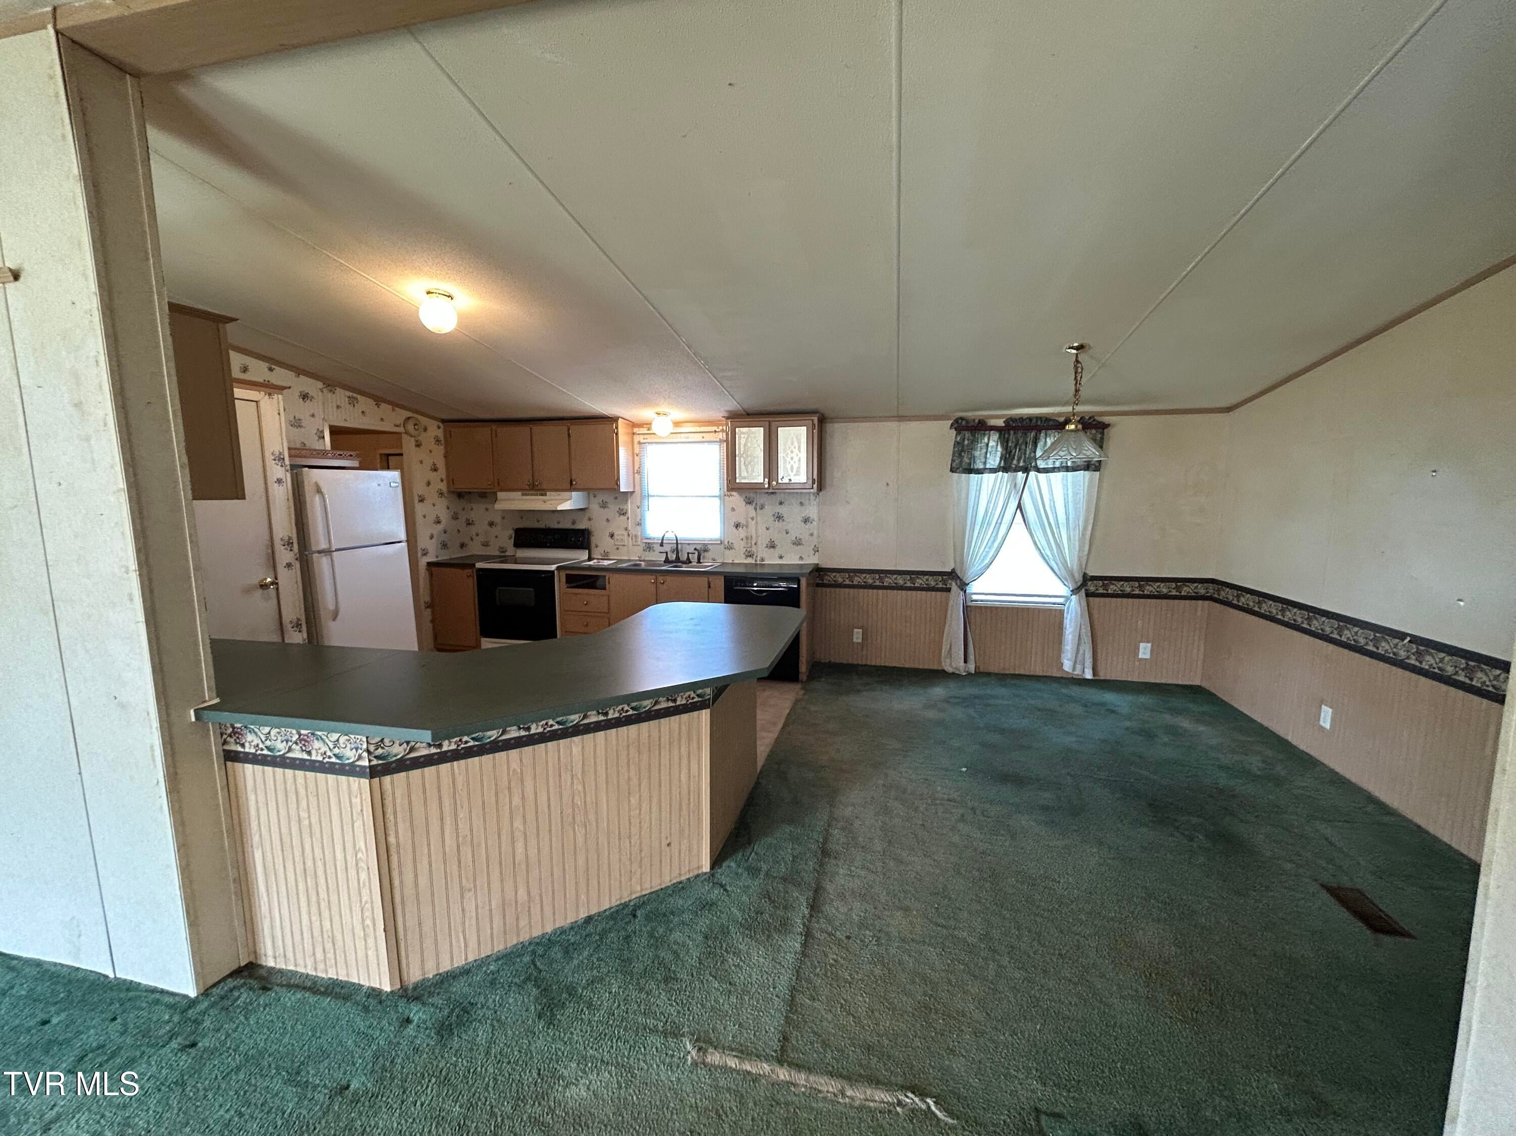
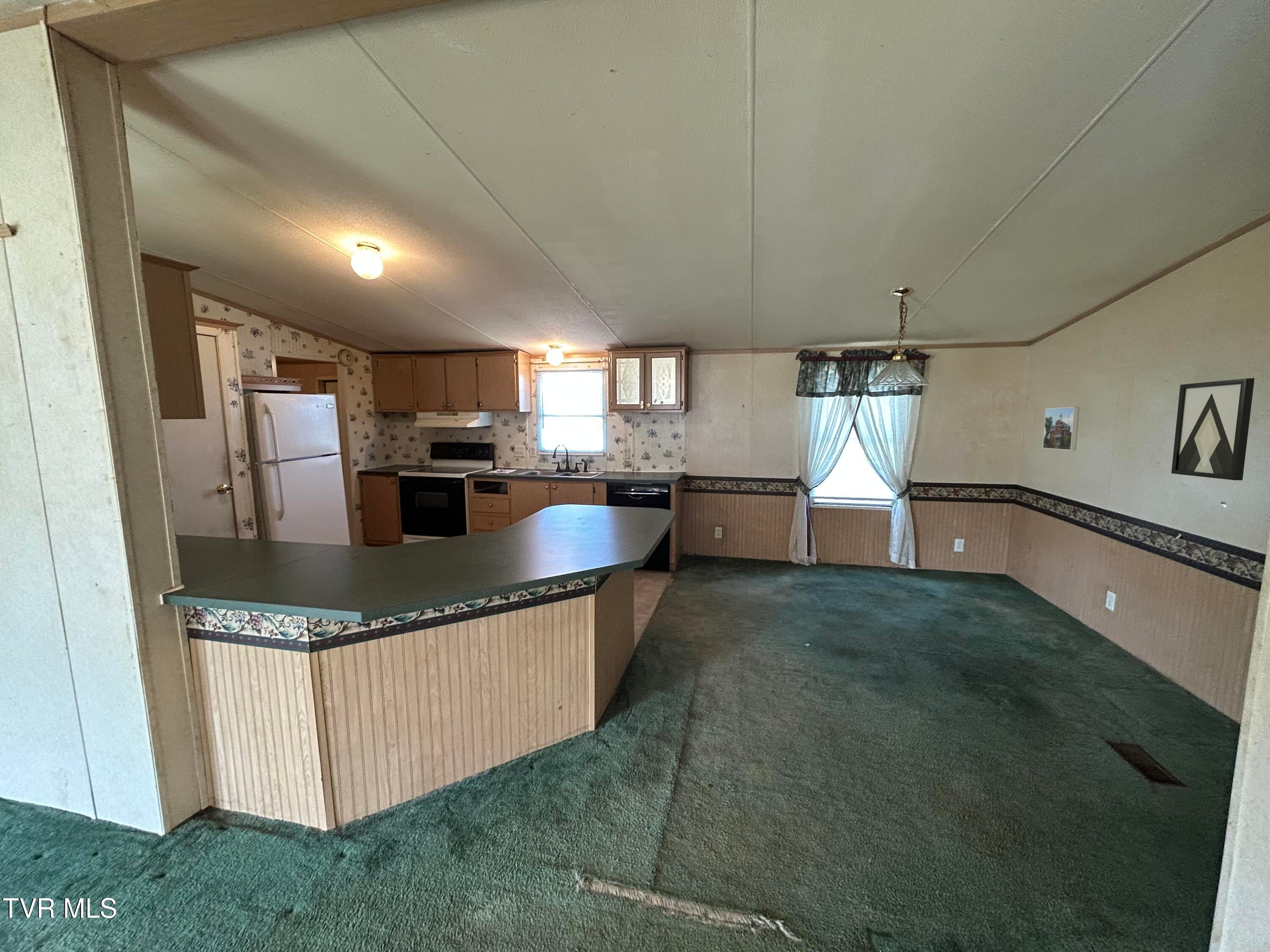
+ wall art (1209, 429)
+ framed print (1060, 428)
